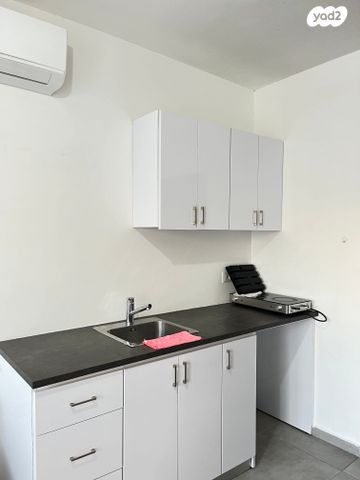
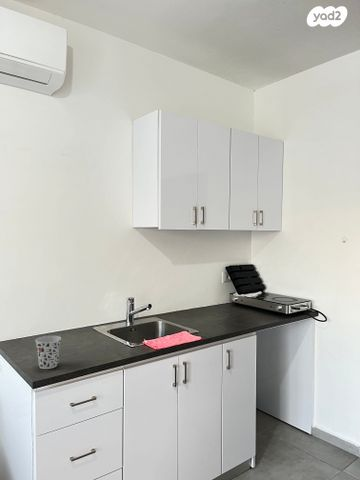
+ cup (48, 352)
